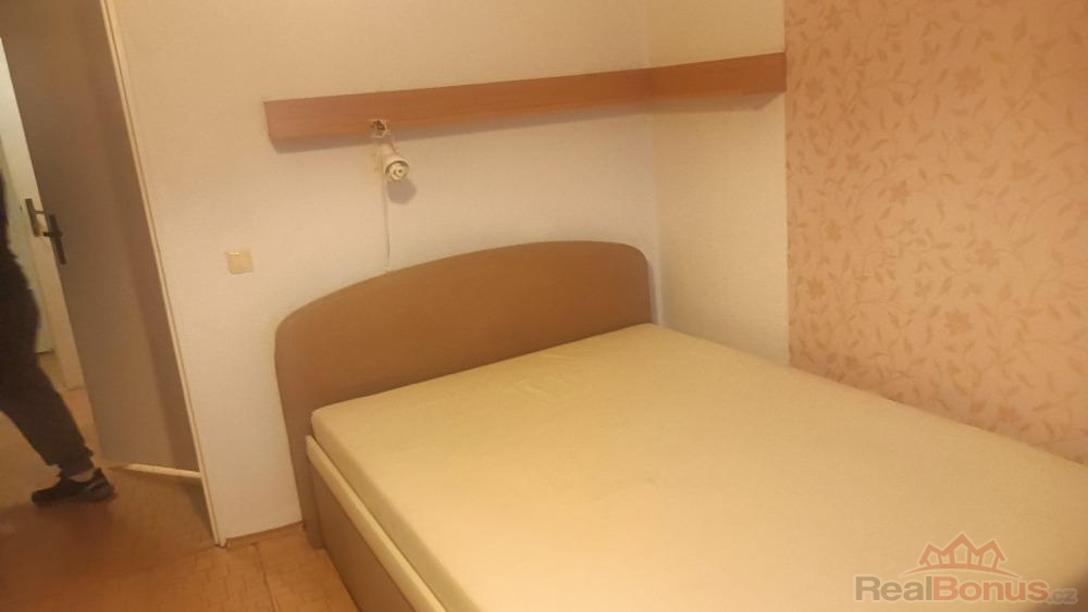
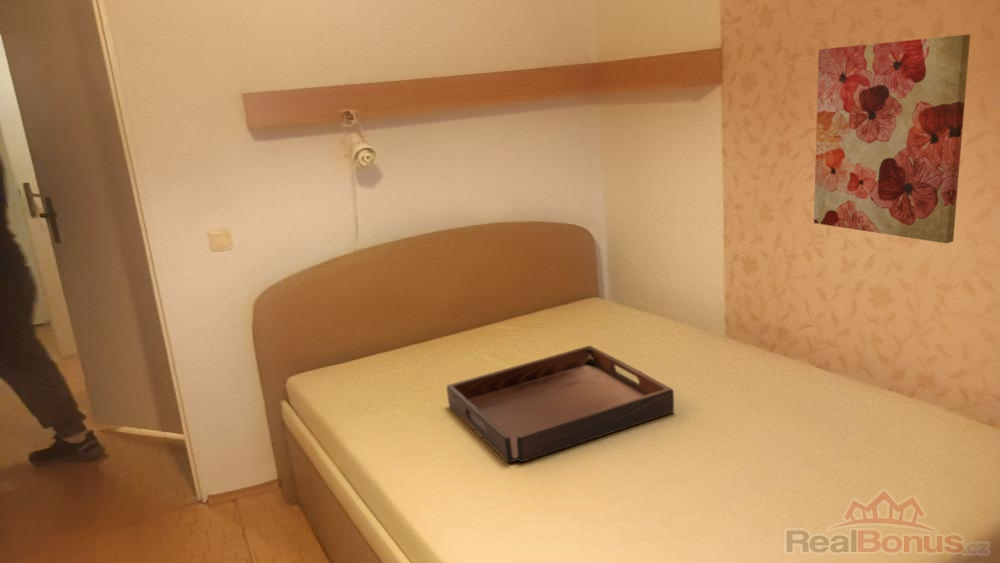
+ serving tray (555, 397)
+ wall art (882, 140)
